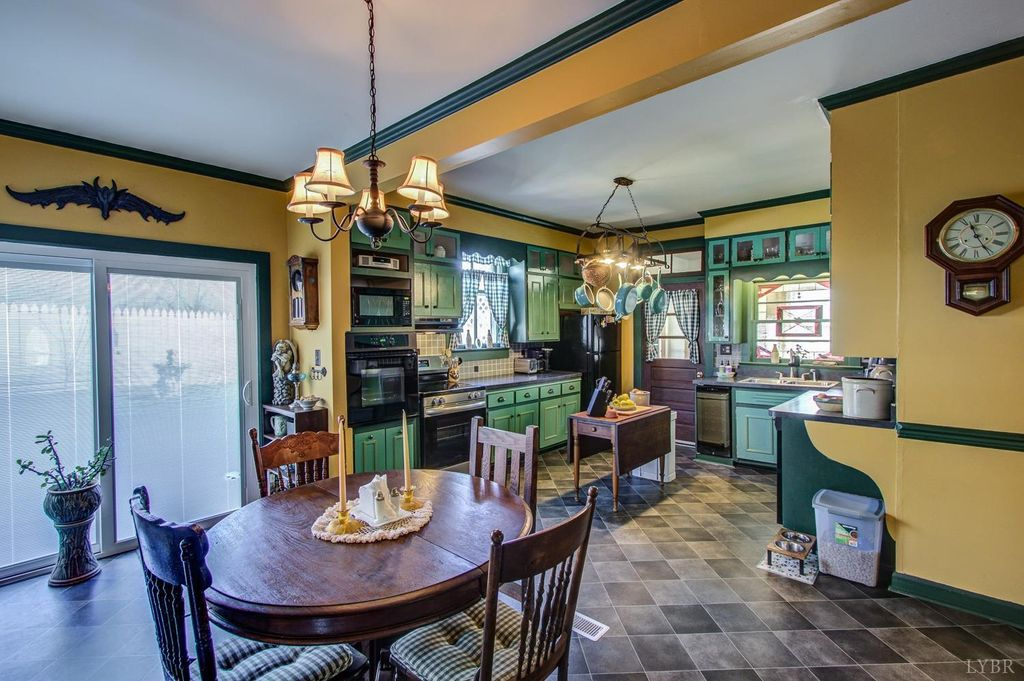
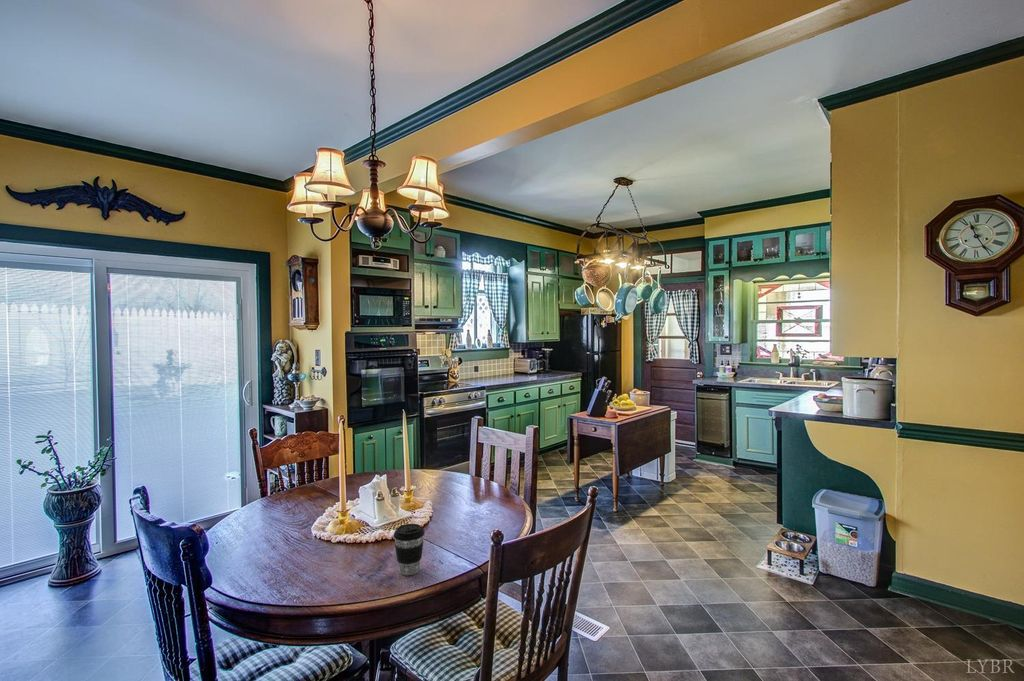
+ coffee cup (409, 549)
